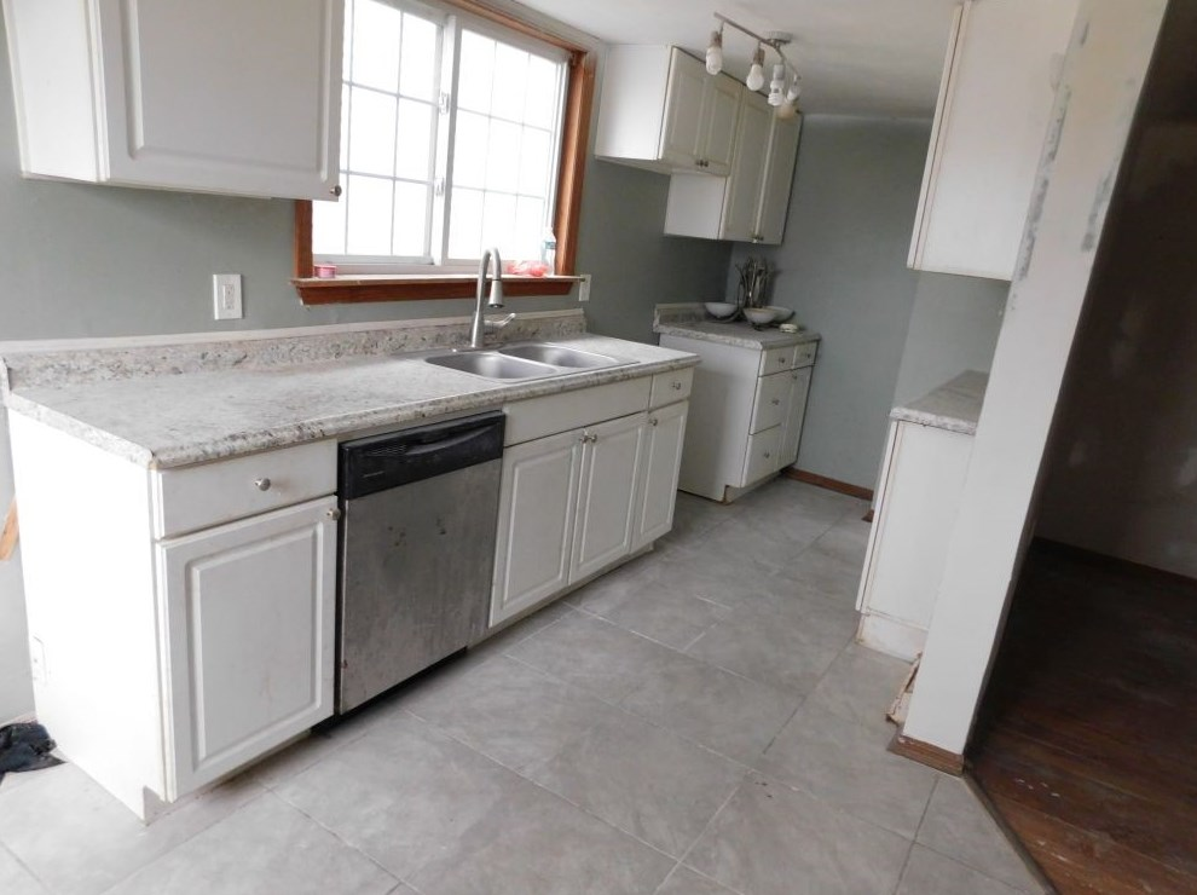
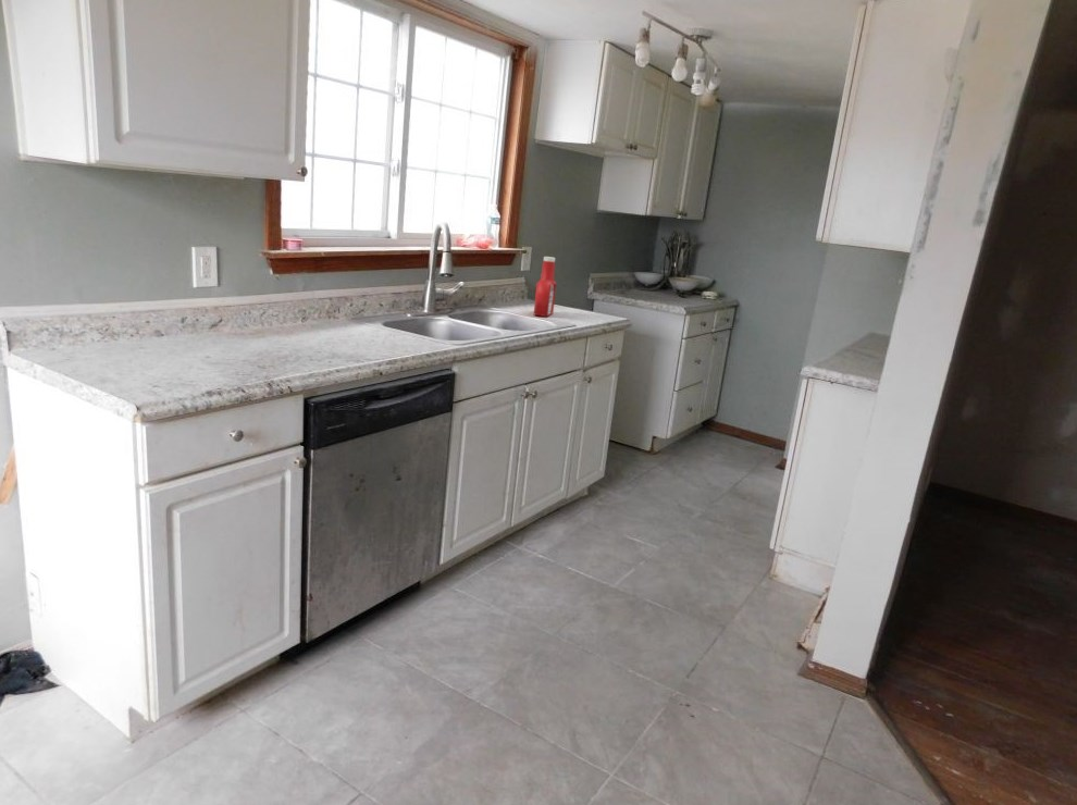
+ soap bottle (546, 285)
